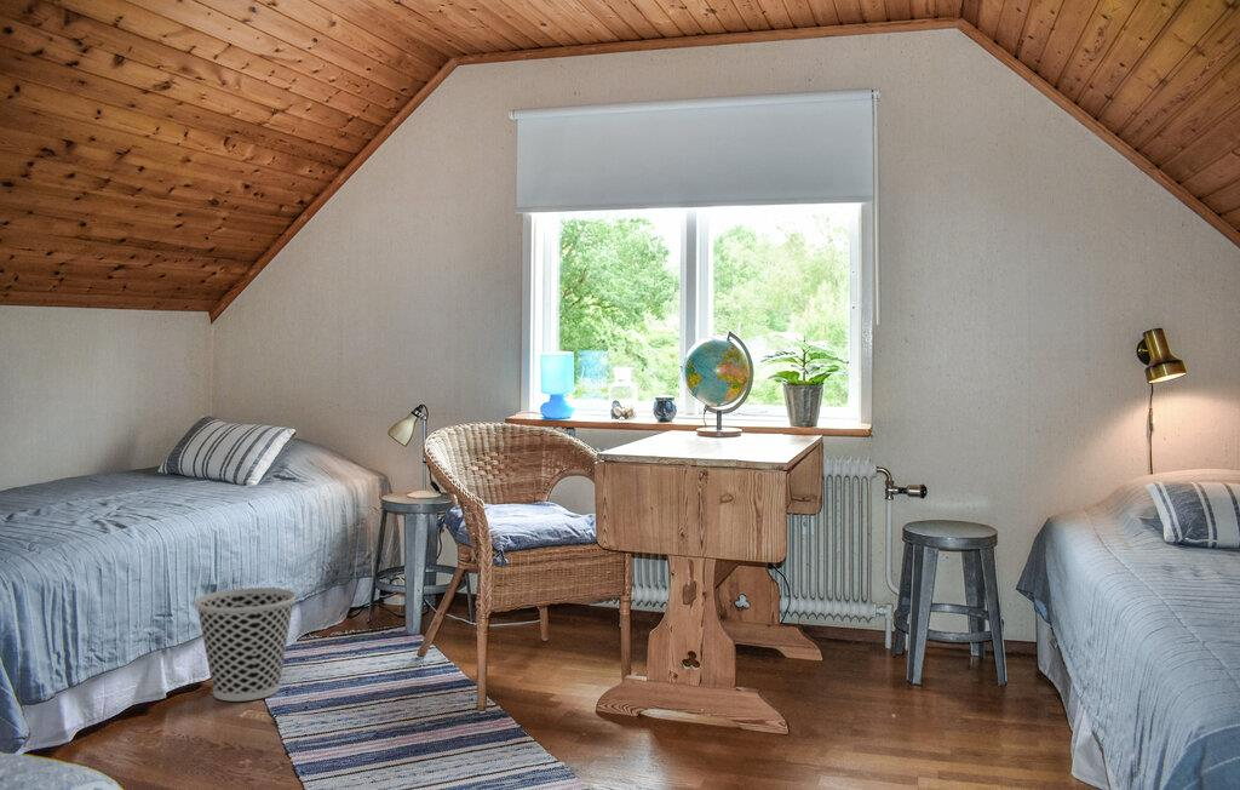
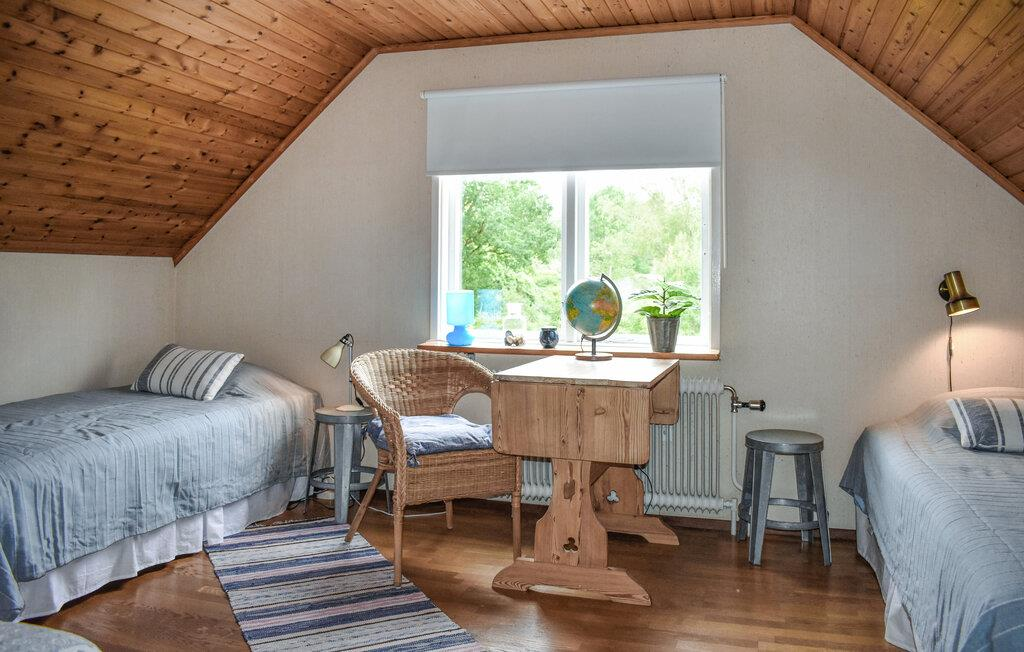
- wastebasket (246, 643)
